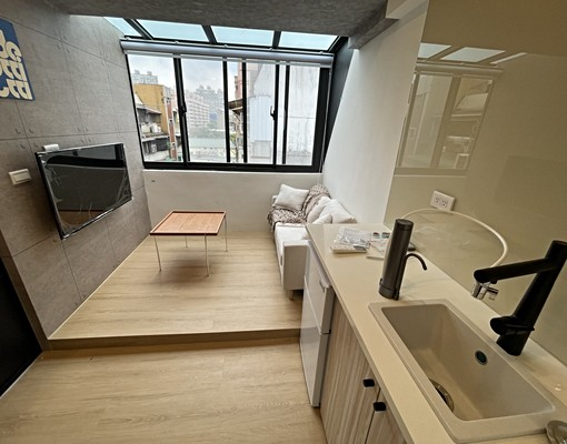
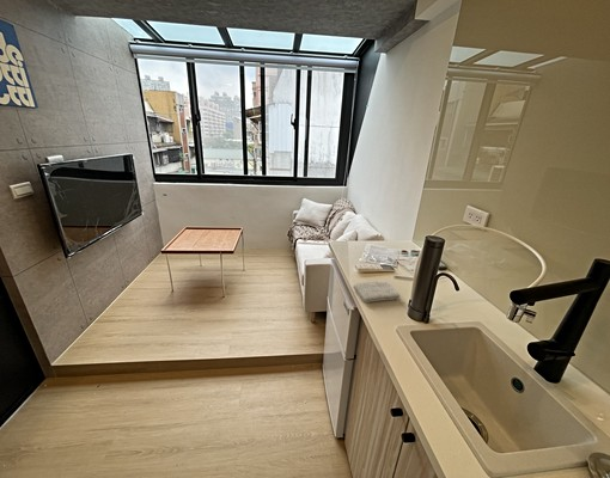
+ washcloth (376, 290)
